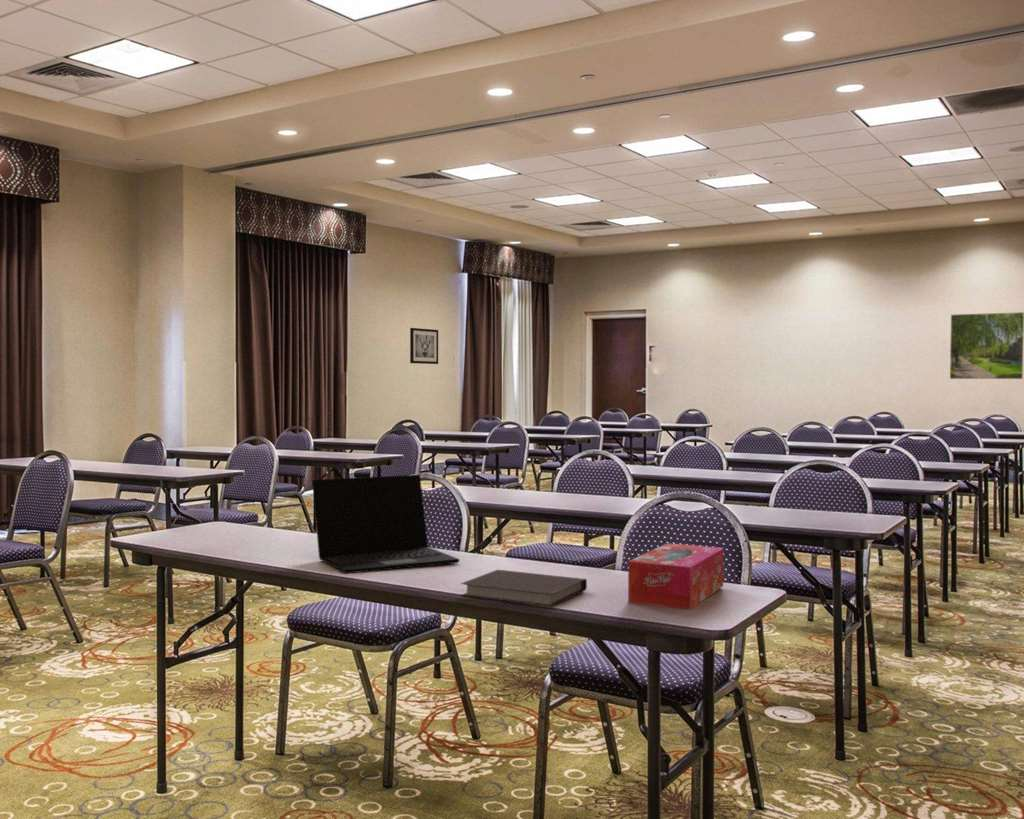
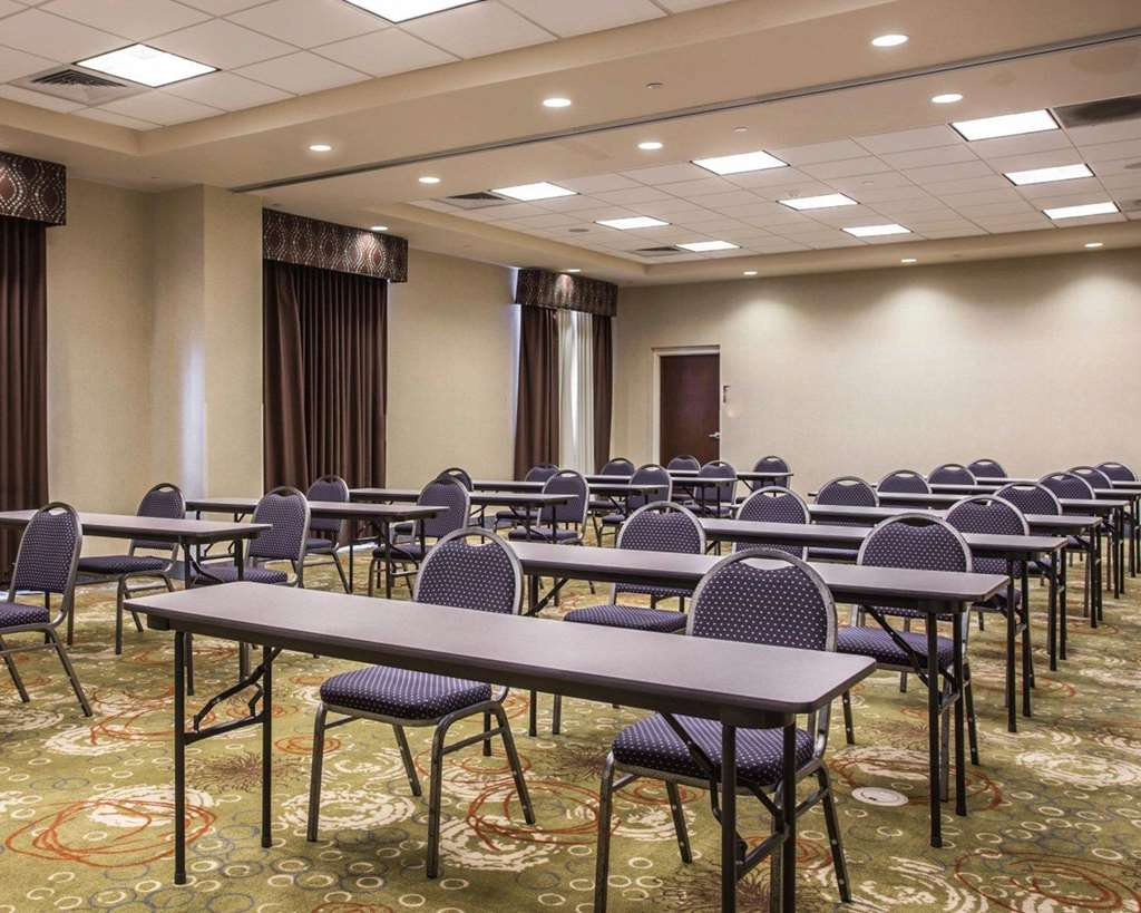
- wall art (424, 346)
- notebook (524, 586)
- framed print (986, 346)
- tissue box (677, 574)
- laptop (384, 520)
